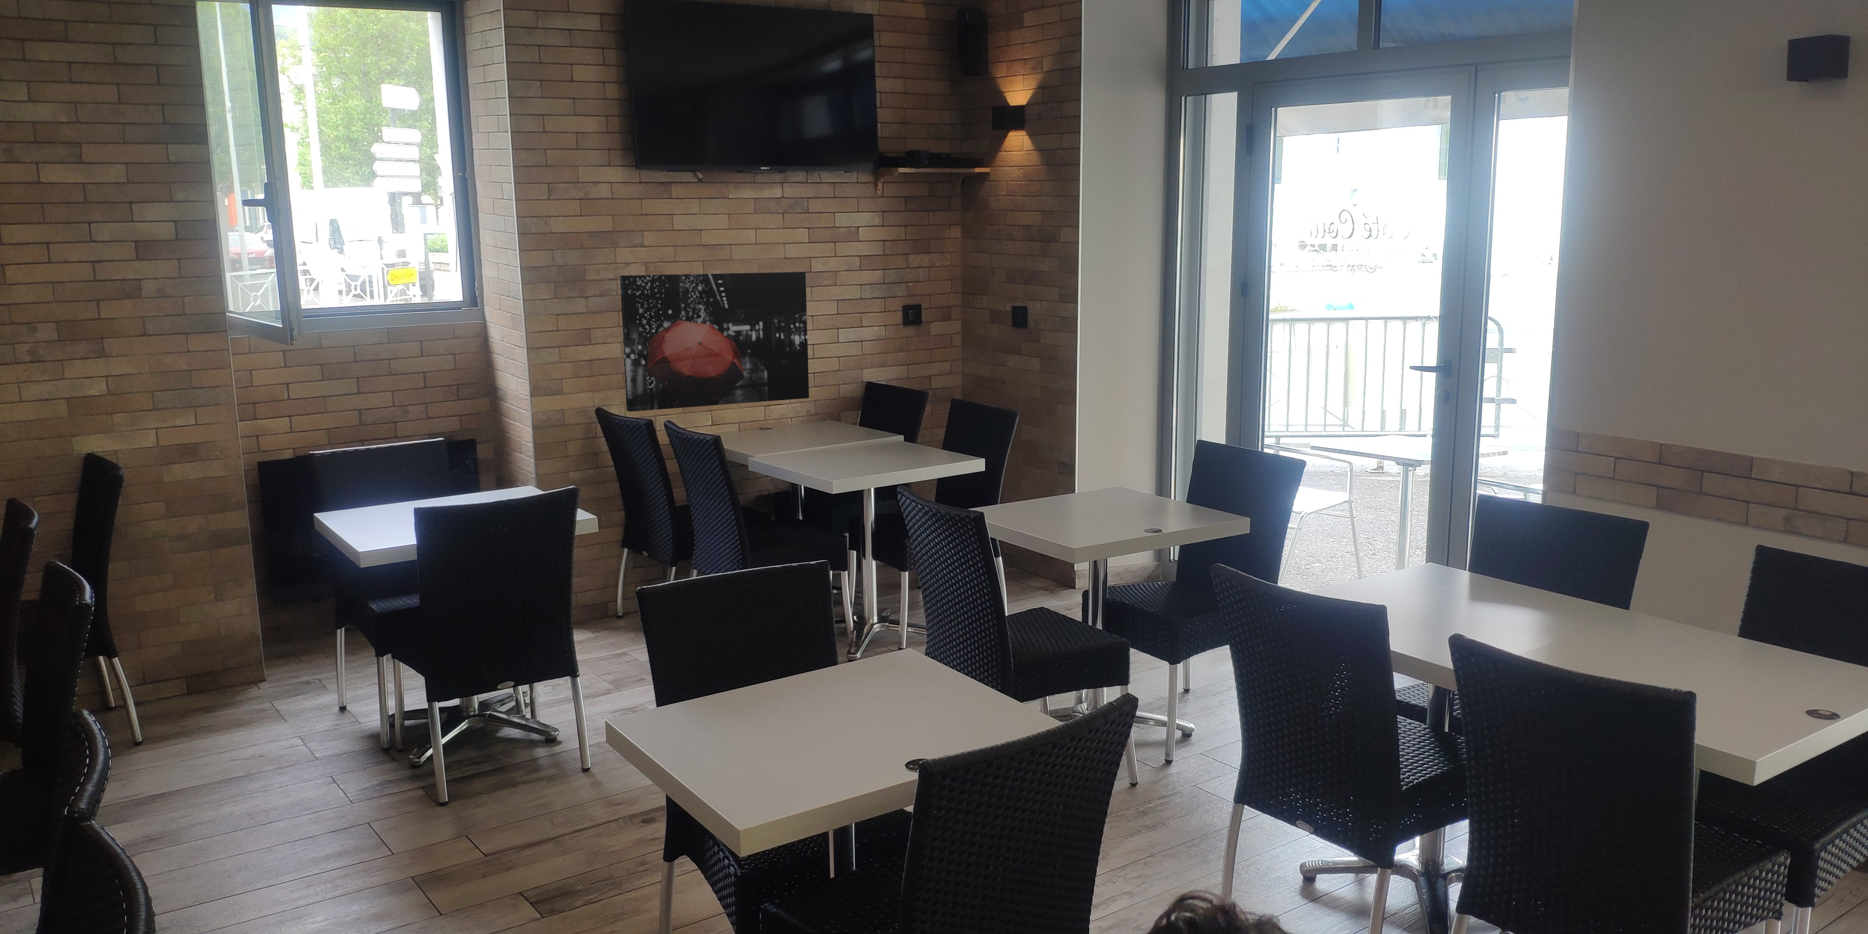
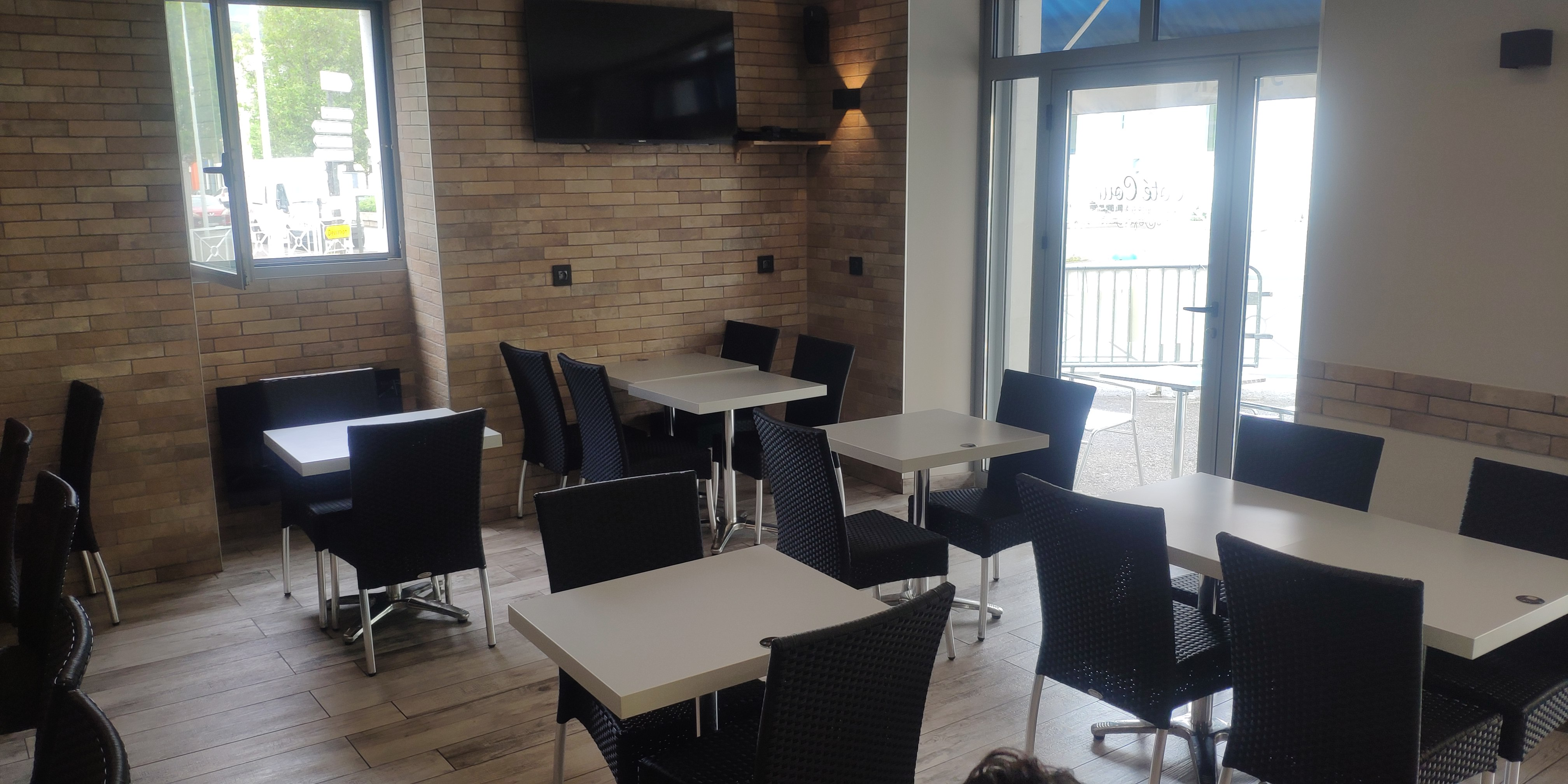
- wall art (718, 340)
